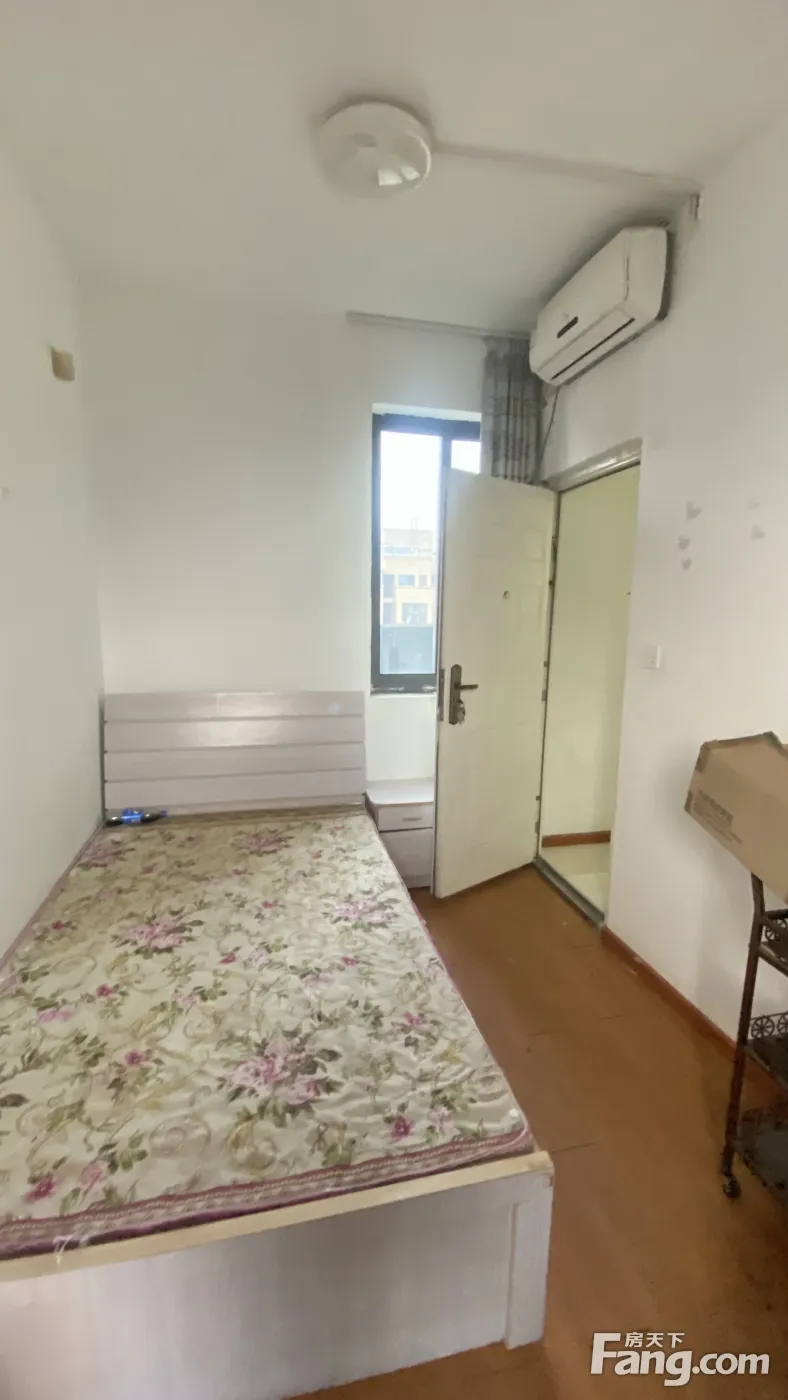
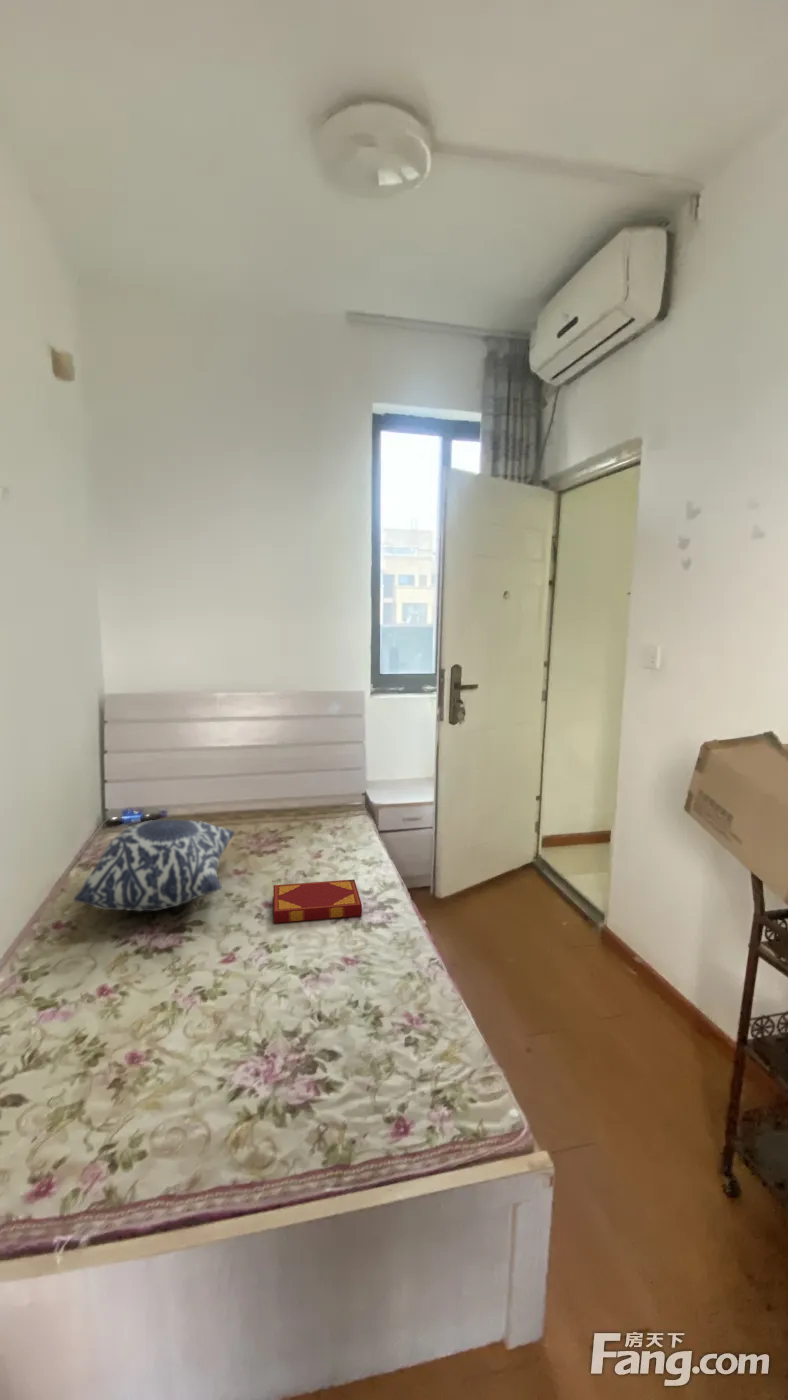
+ hardback book (316, 900)
+ cushion (162, 862)
